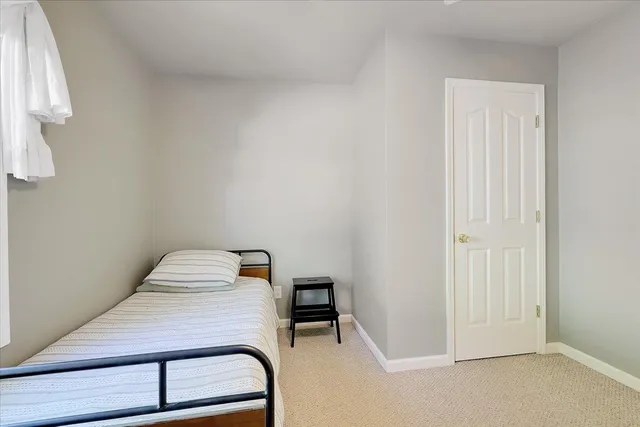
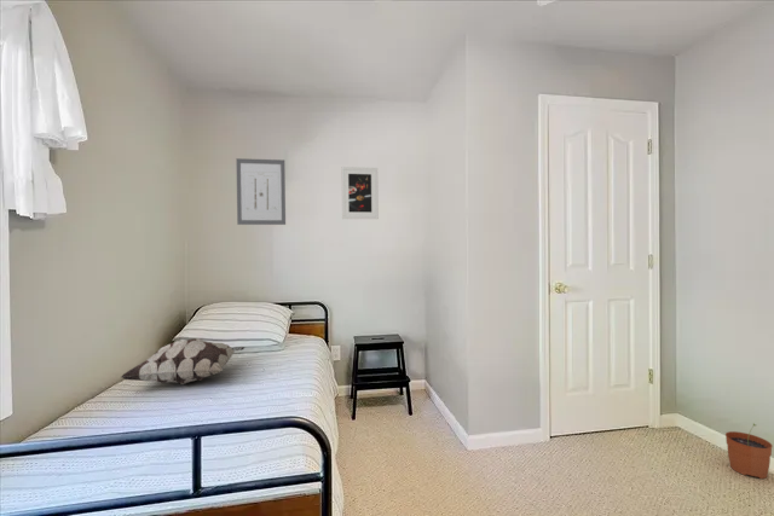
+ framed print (359, 192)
+ plant pot (747, 447)
+ decorative pillow (191, 359)
+ wall art (261, 191)
